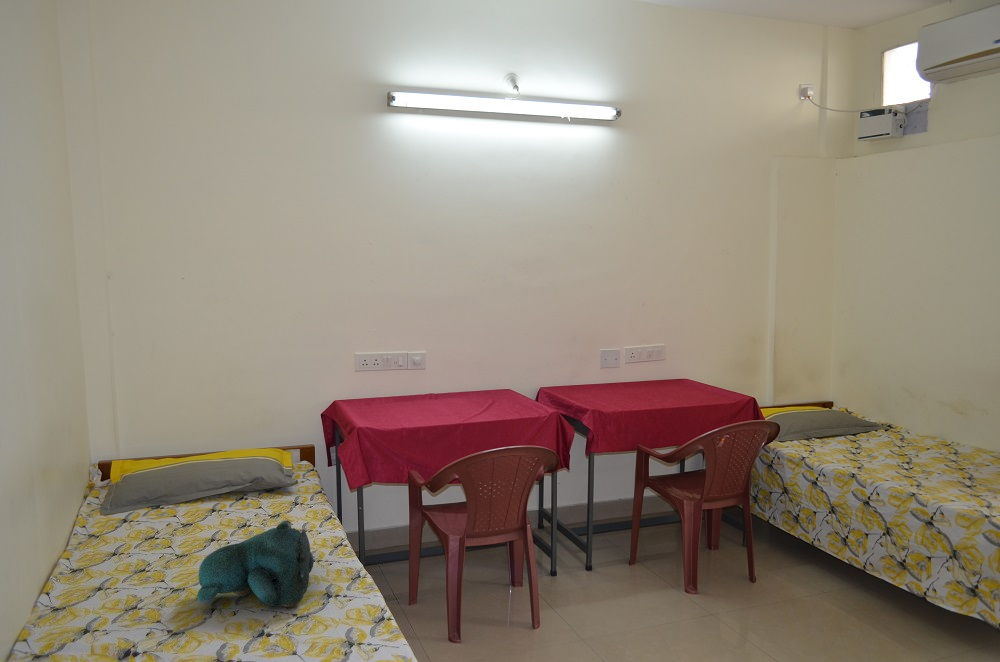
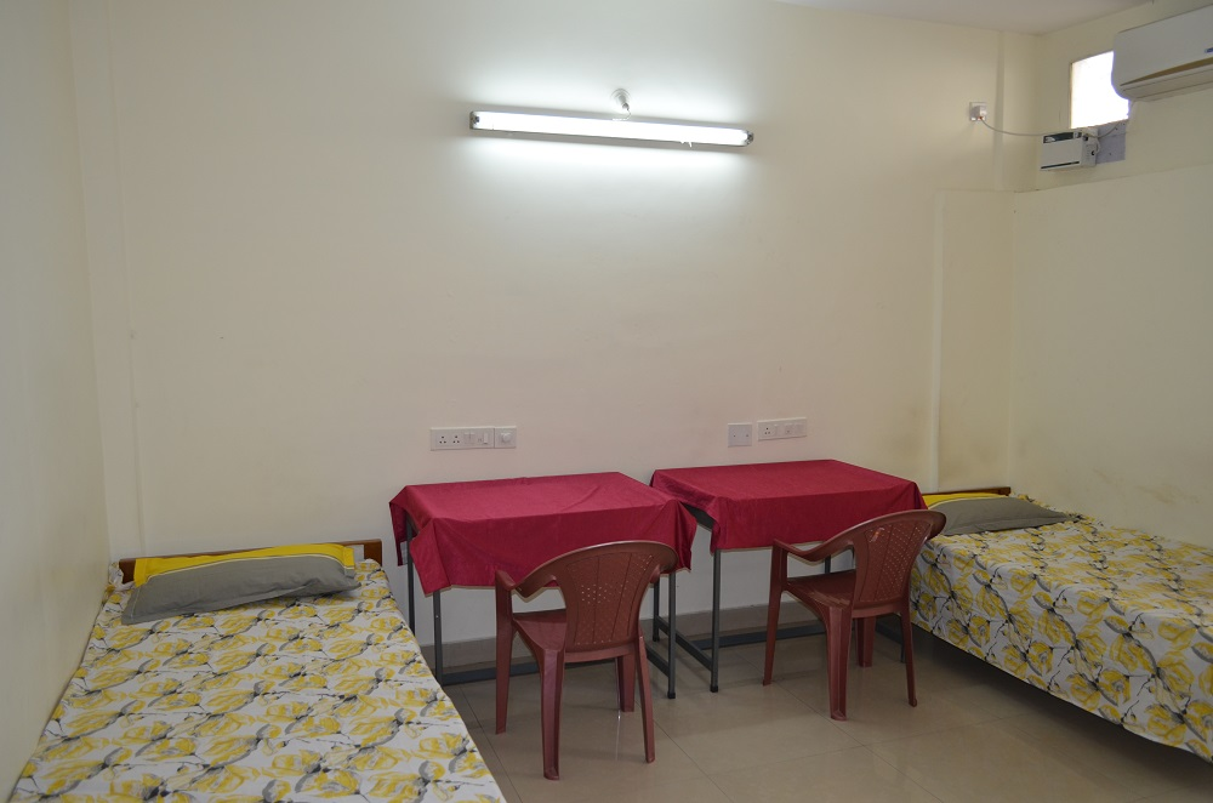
- teddy bear (257, 557)
